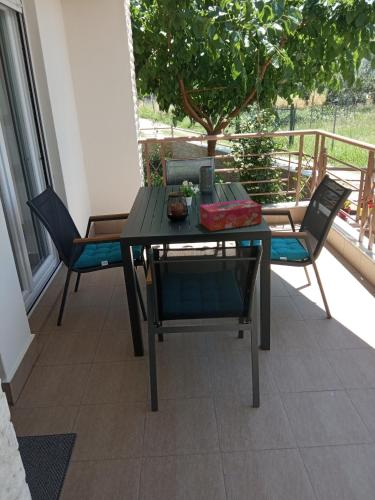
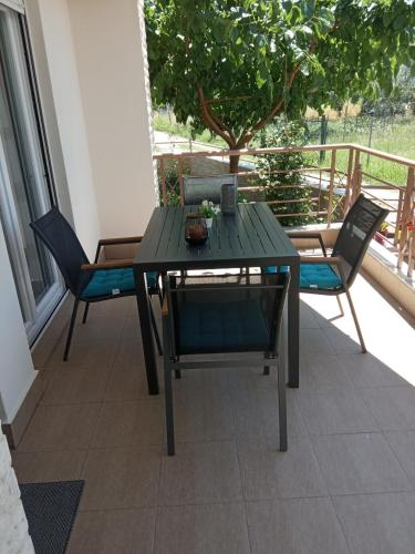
- tissue box (230, 214)
